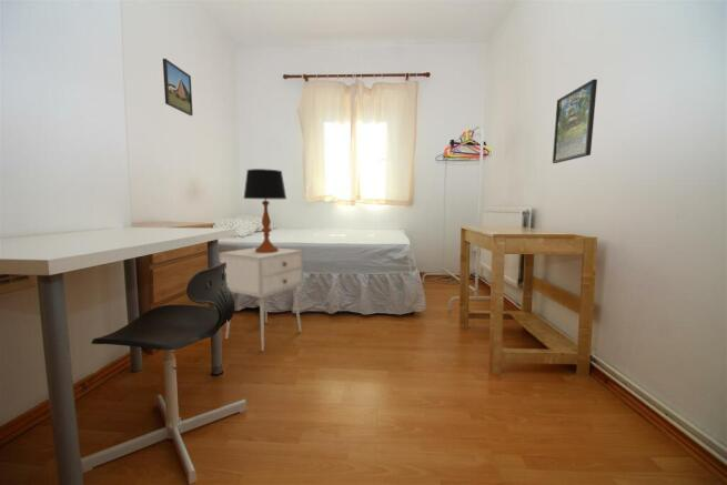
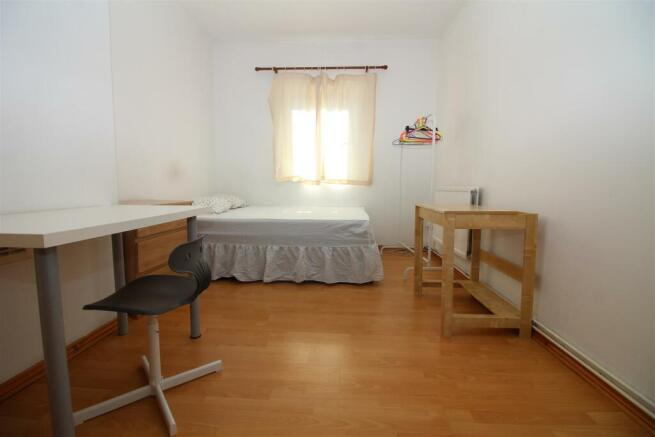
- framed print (179, 89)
- nightstand (264, 294)
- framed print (572, 125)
- table lamp (265, 211)
